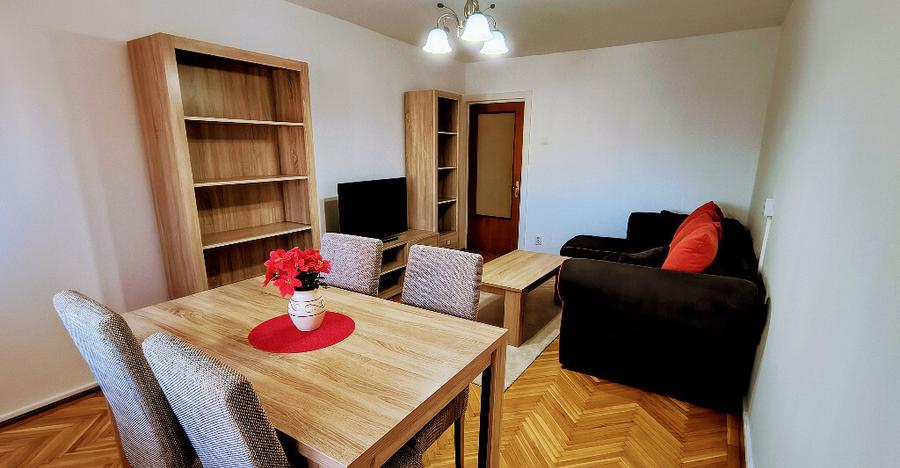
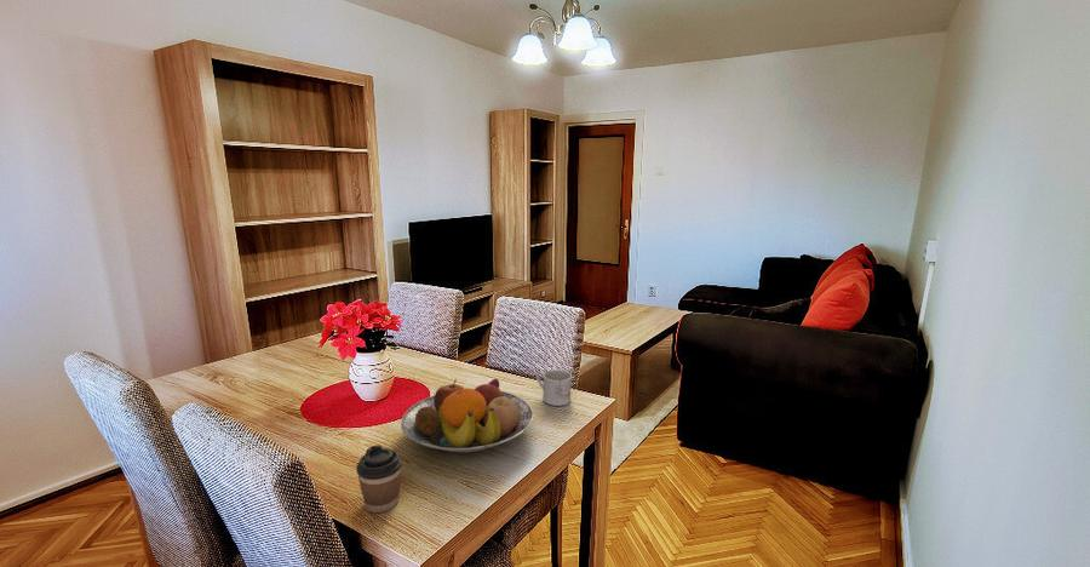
+ fruit bowl (467, 409)
+ coffee cup (380, 476)
+ mug (552, 386)
